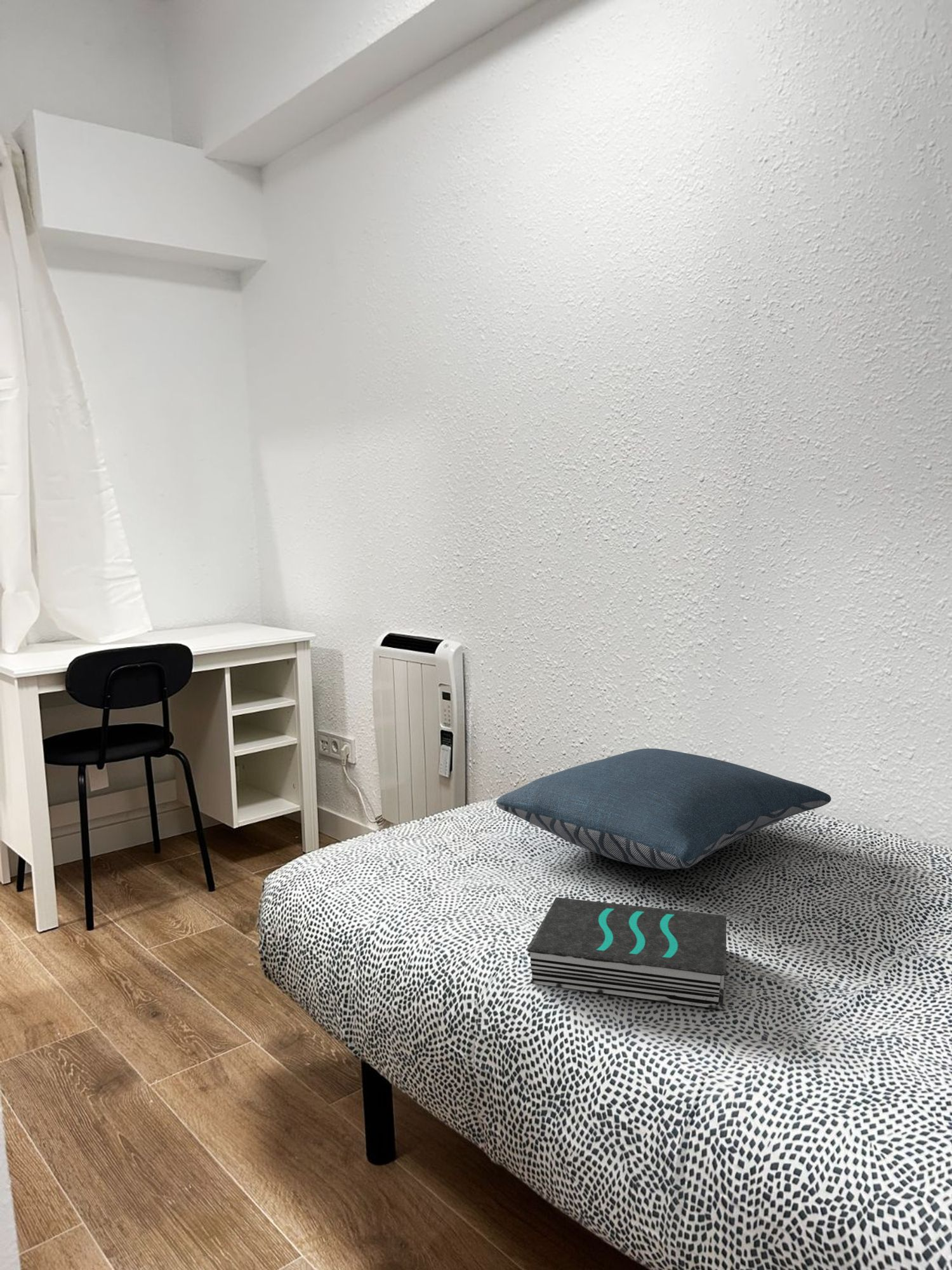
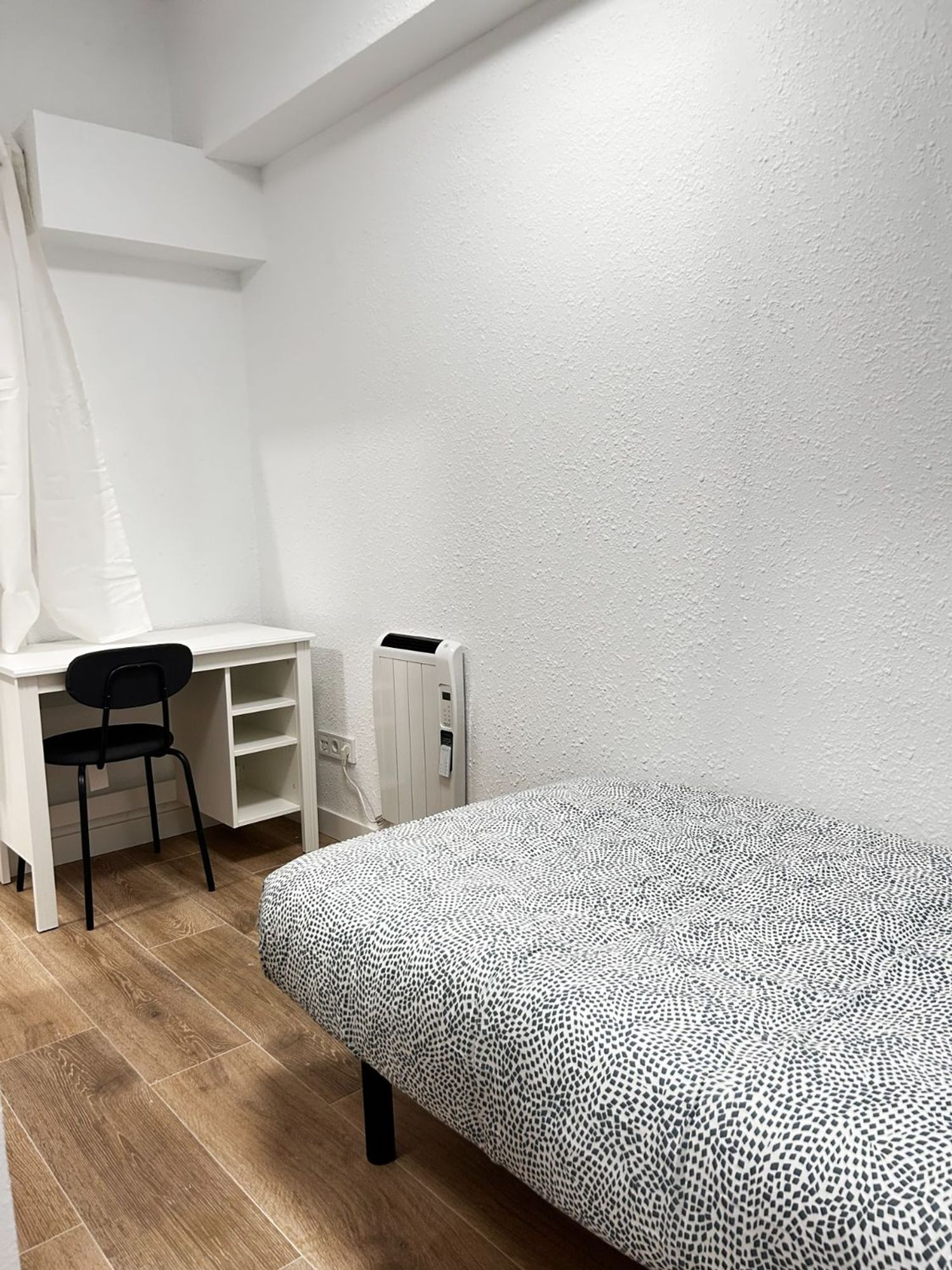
- pillow (662, 803)
- book (631, 948)
